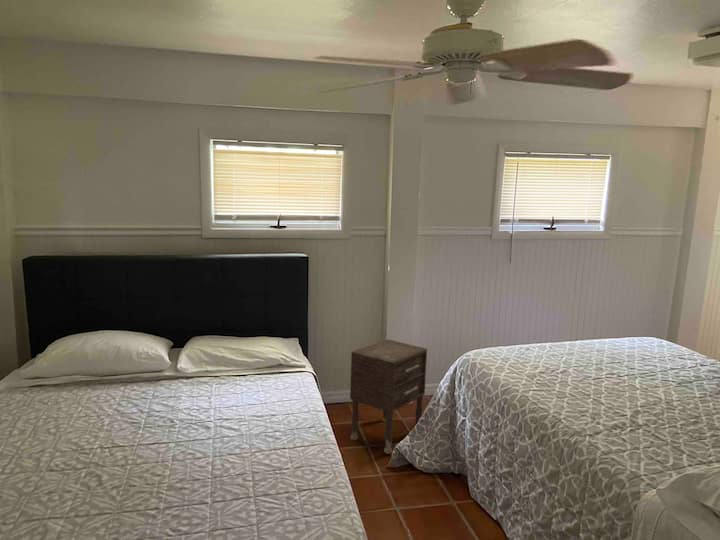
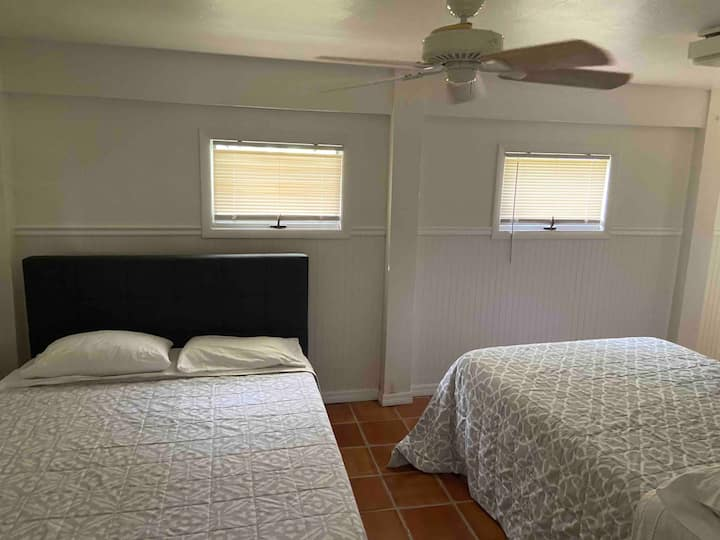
- nightstand (389, 393)
